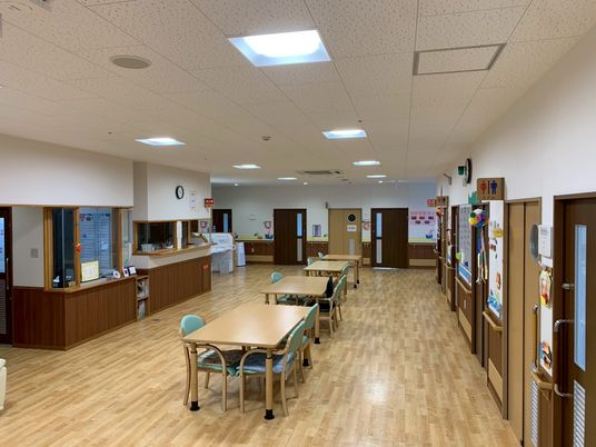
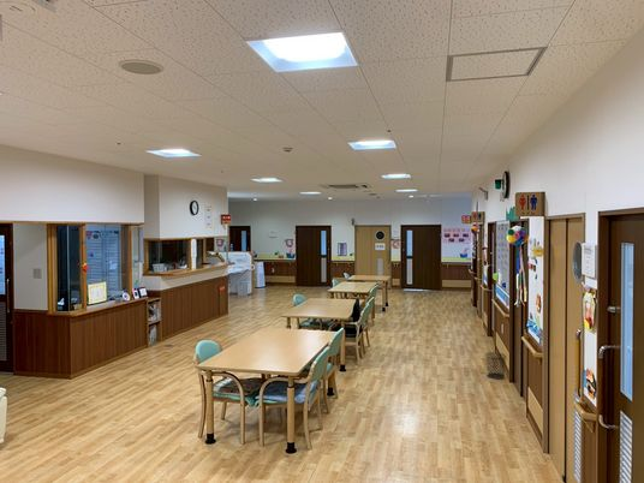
+ waste bin (495, 365)
